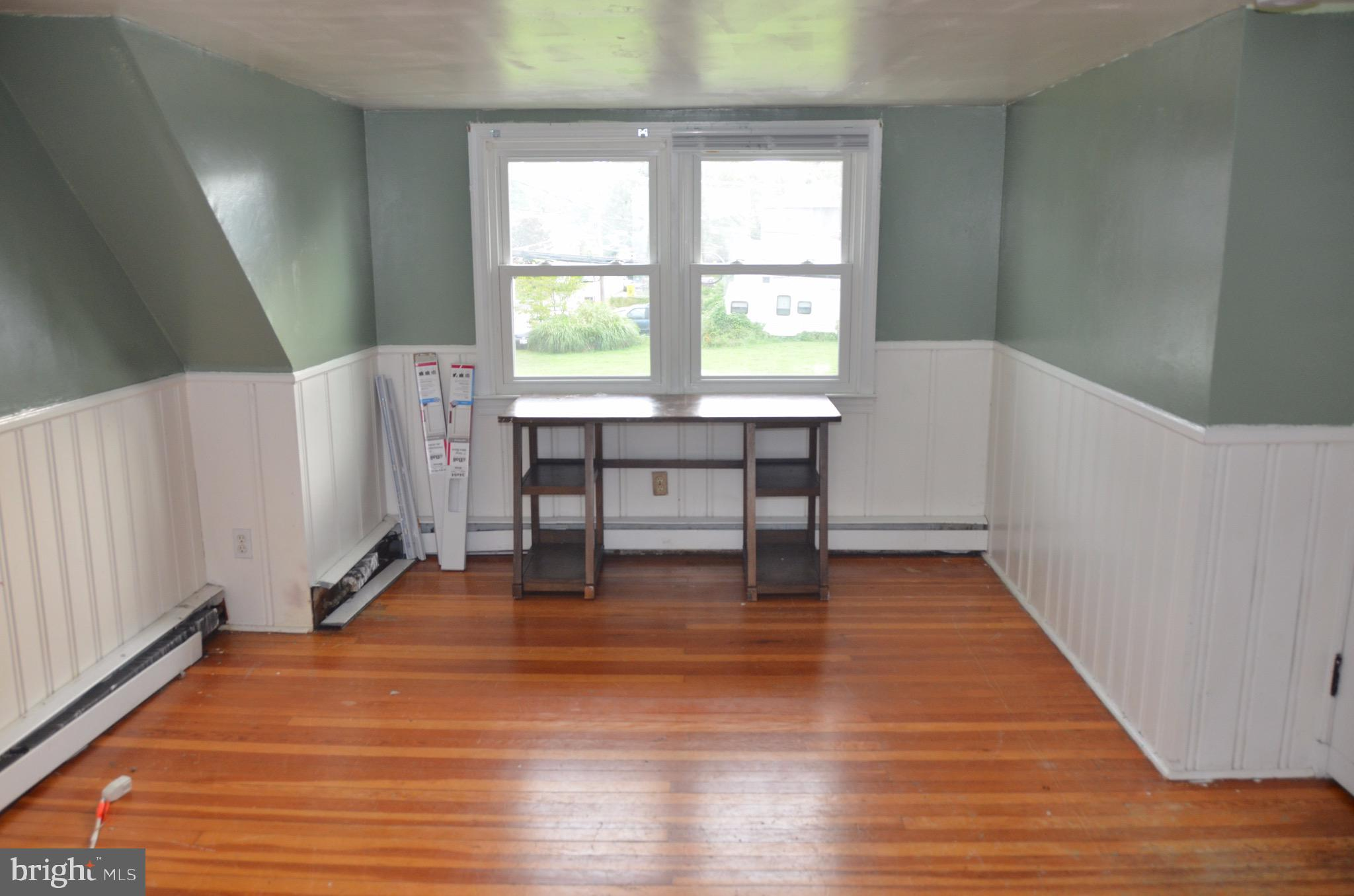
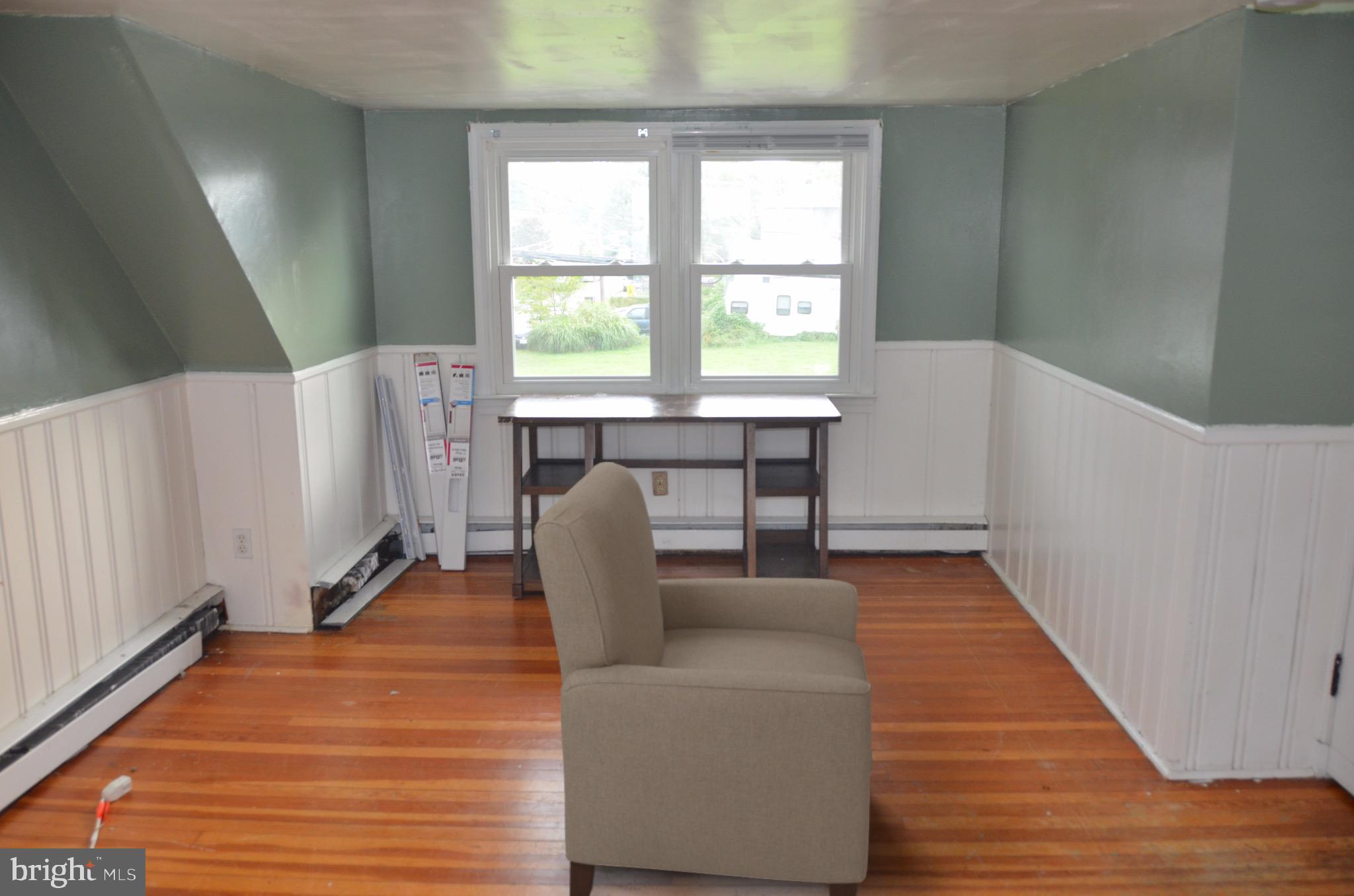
+ chair (716, 659)
